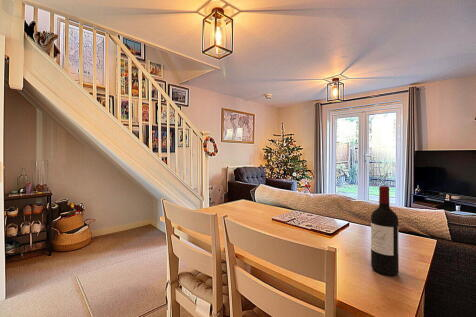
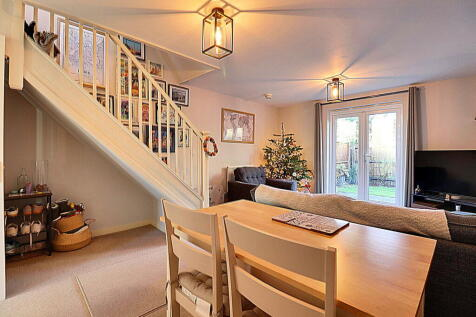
- wine bottle (384, 228)
